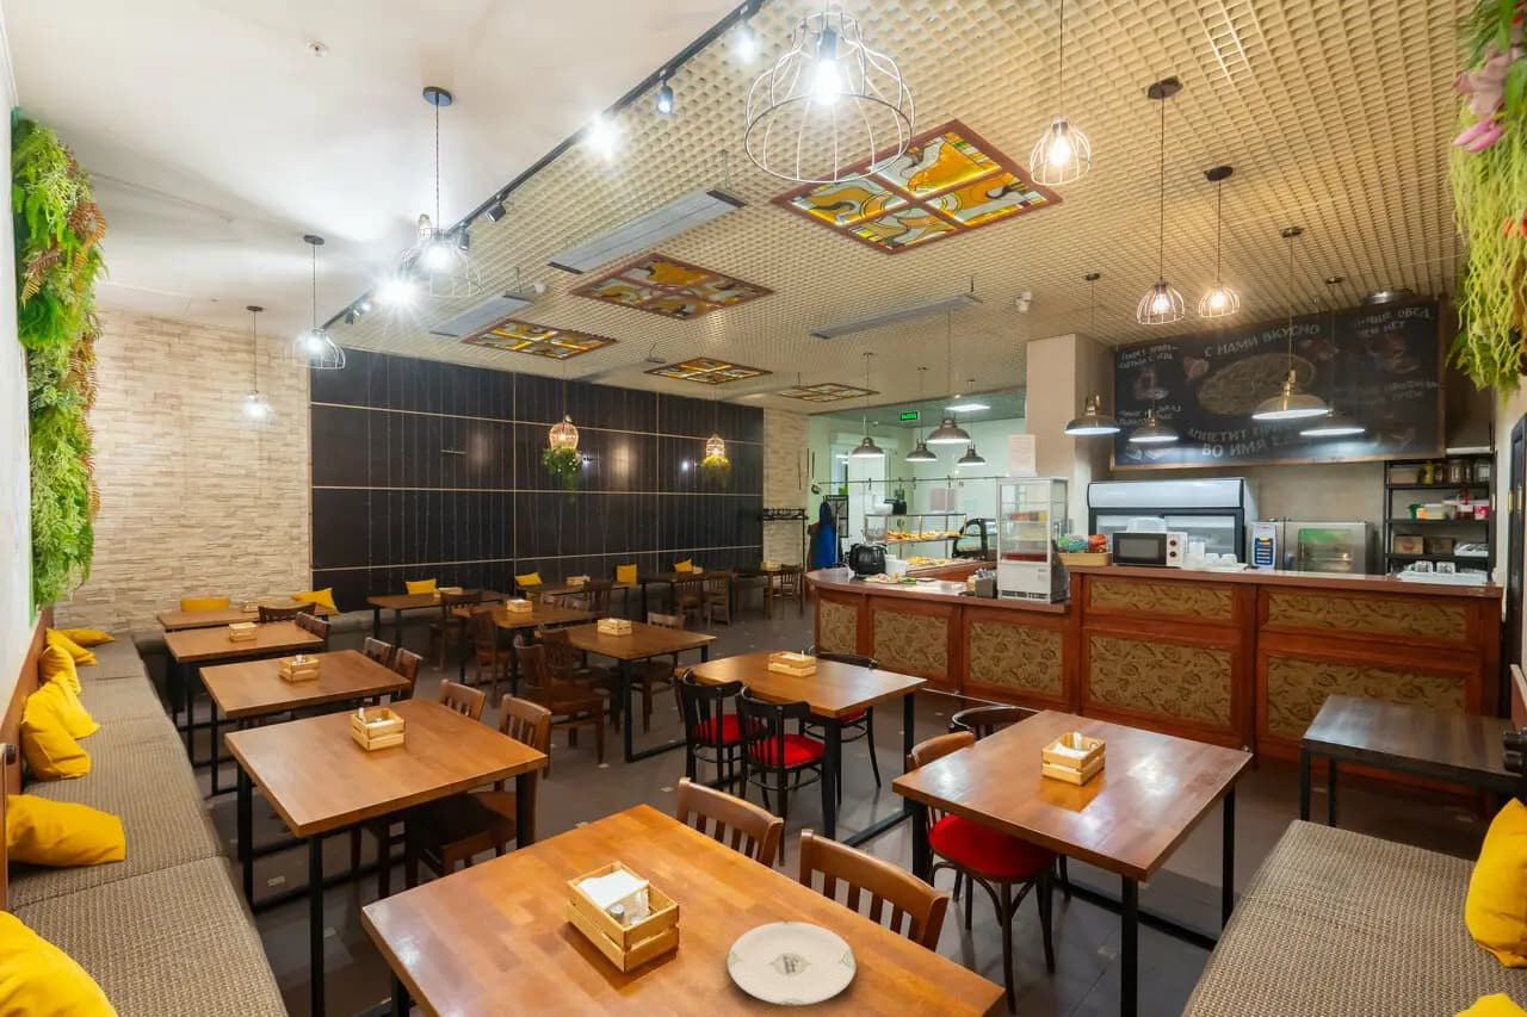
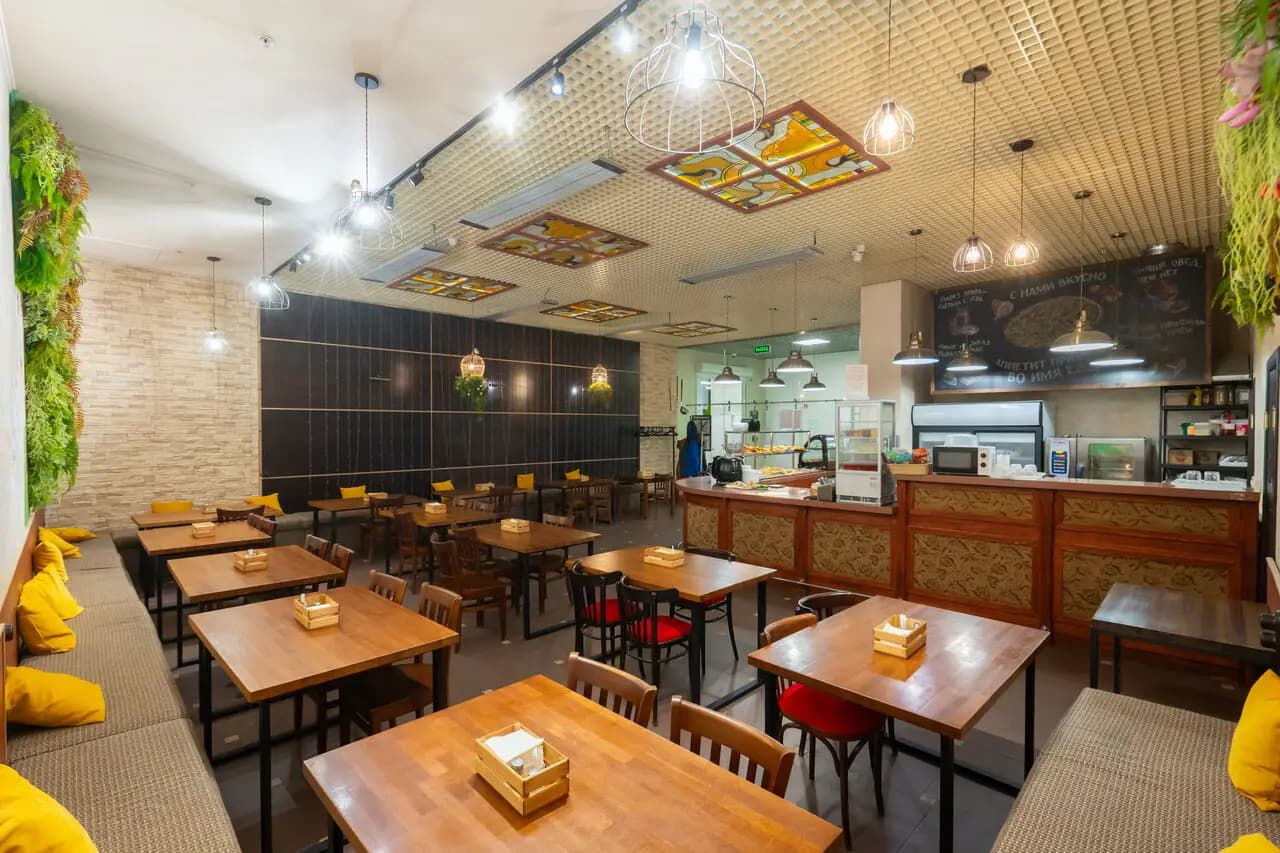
- plate (791, 963)
